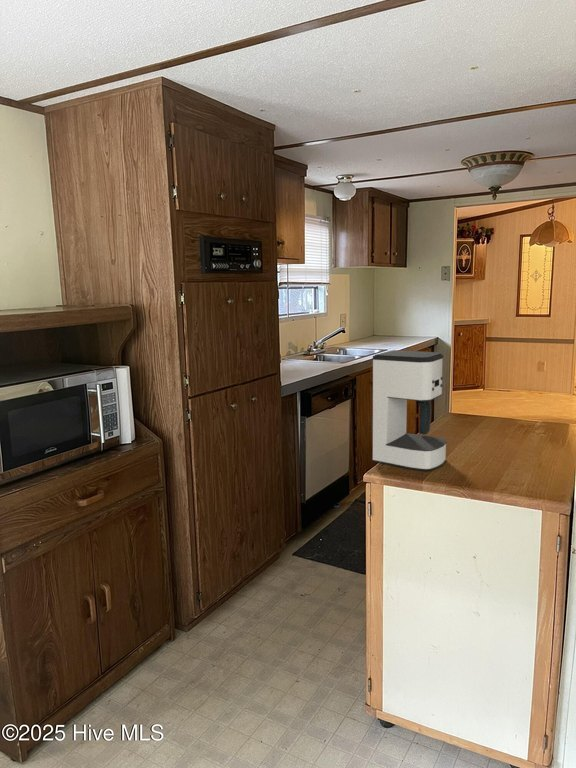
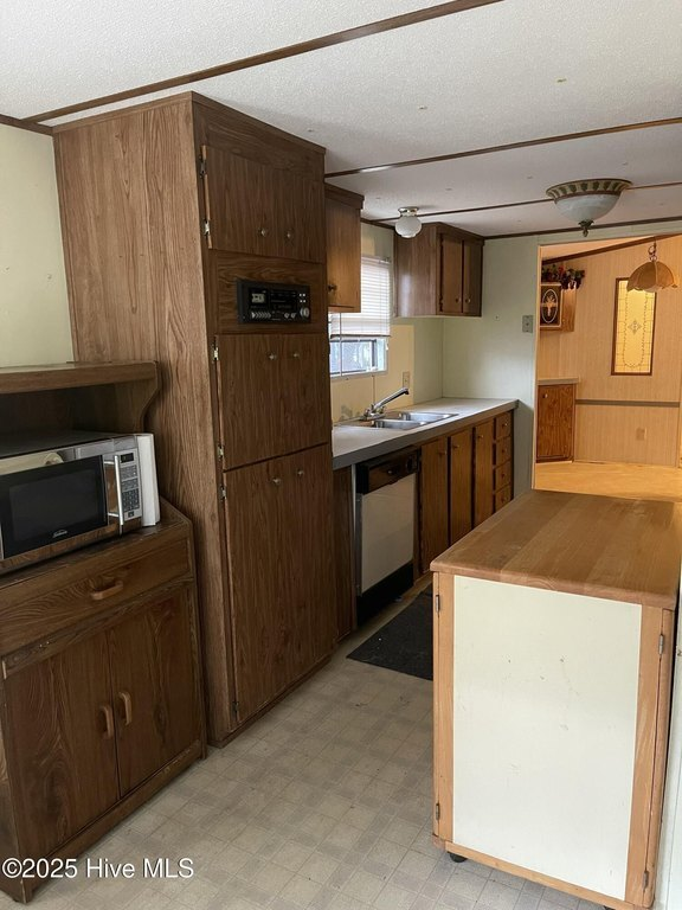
- coffee maker (419, 406)
